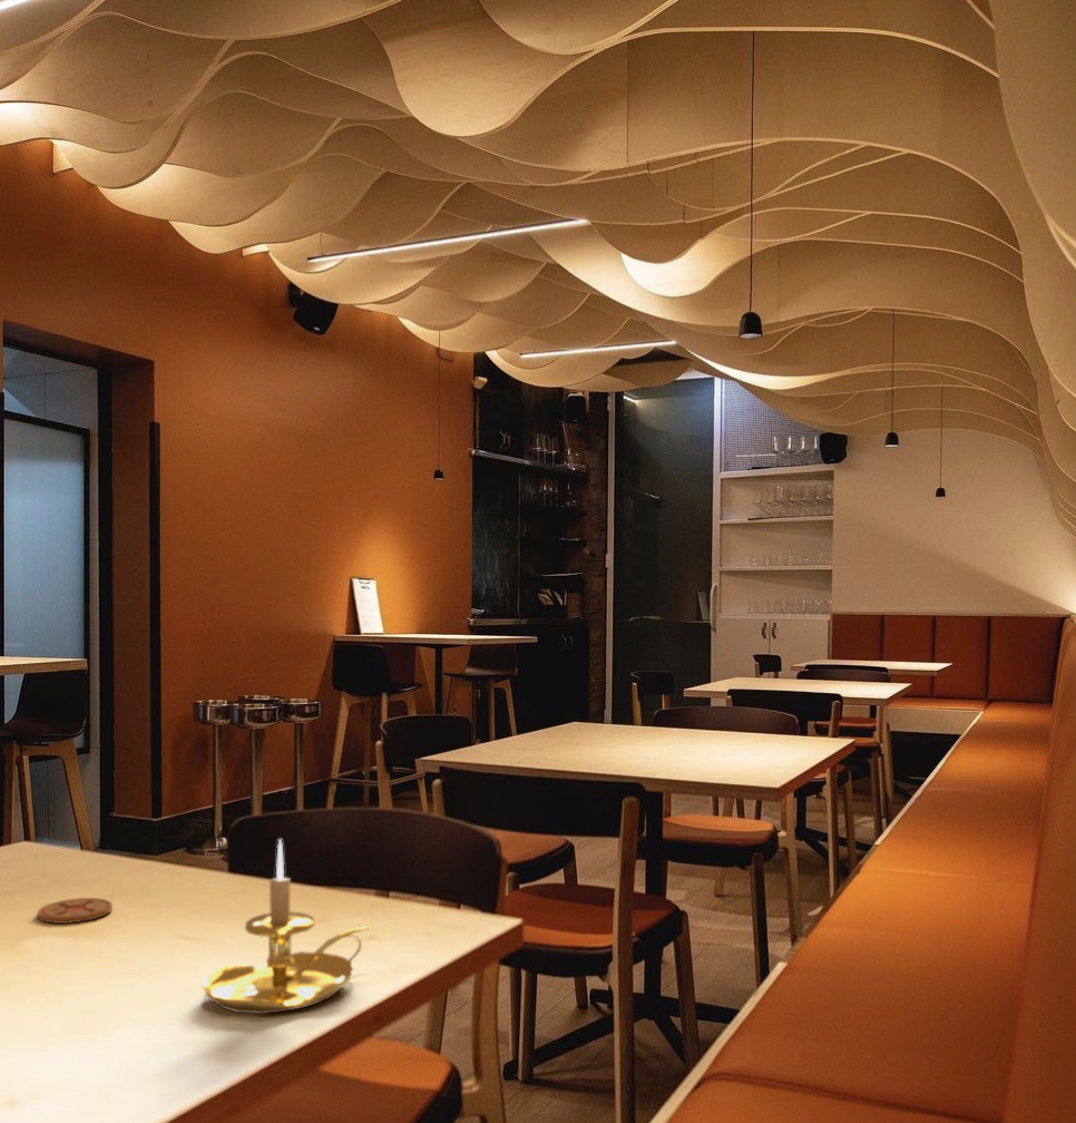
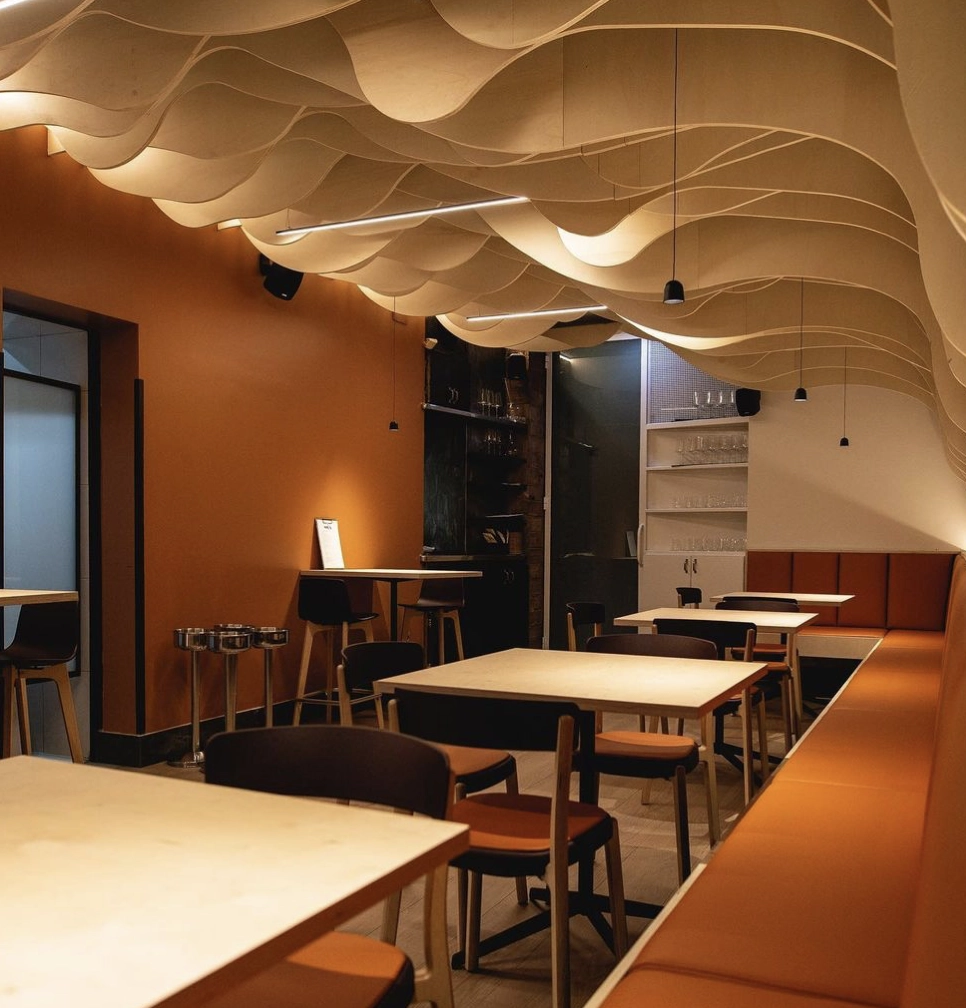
- coaster (75, 910)
- candle holder (291, 912)
